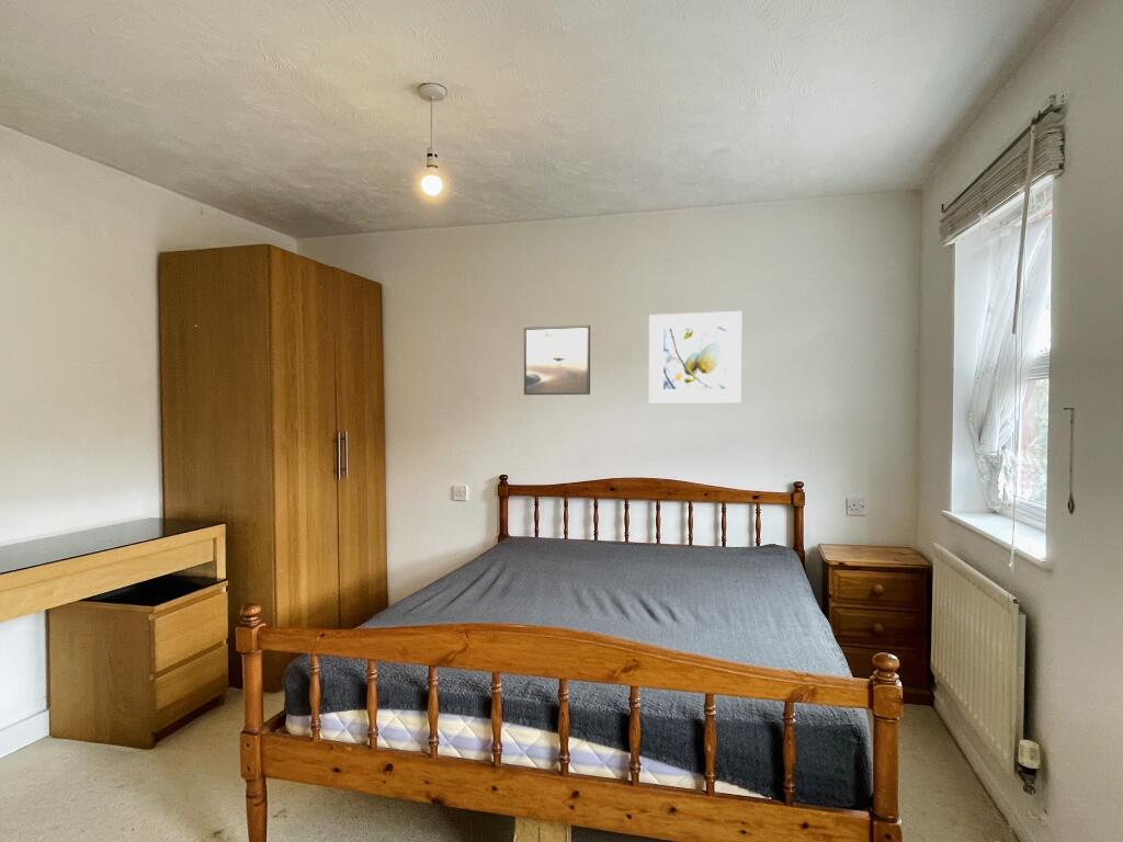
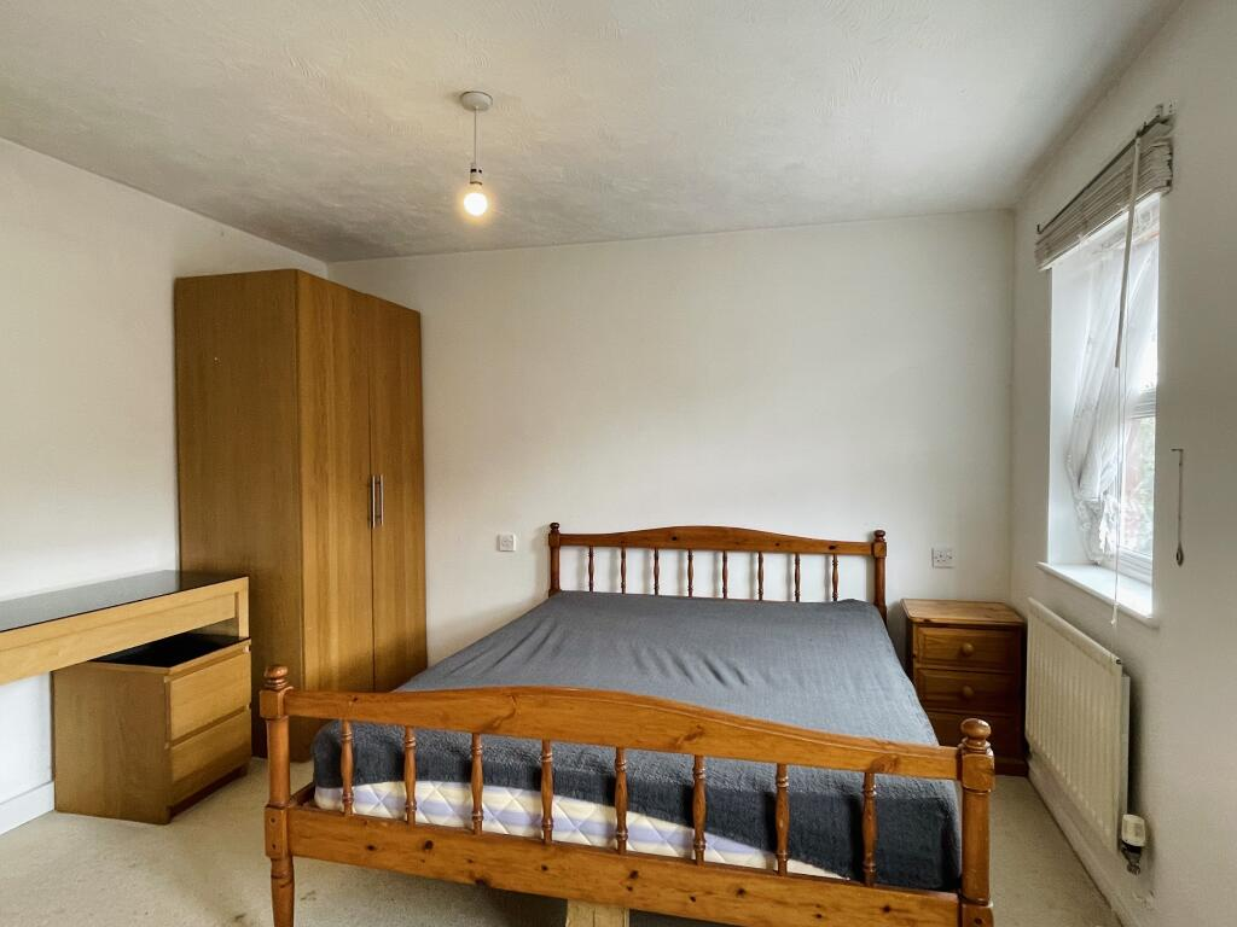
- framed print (694, 357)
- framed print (556, 360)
